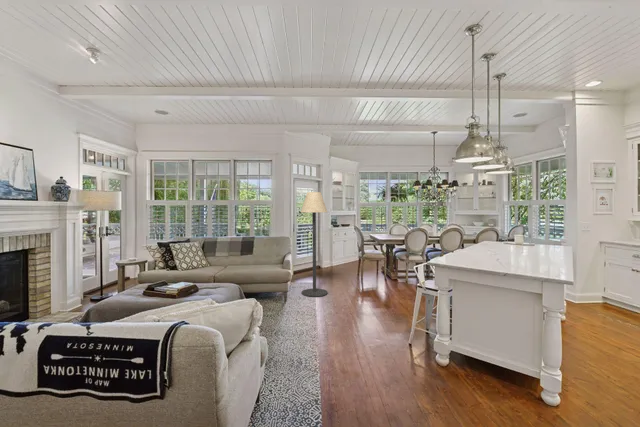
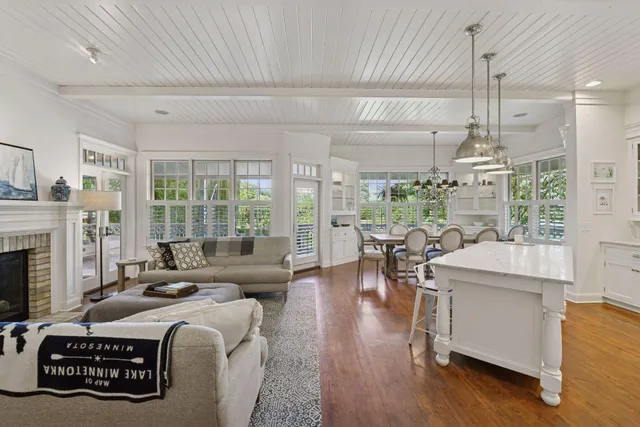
- floor lamp (314, 242)
